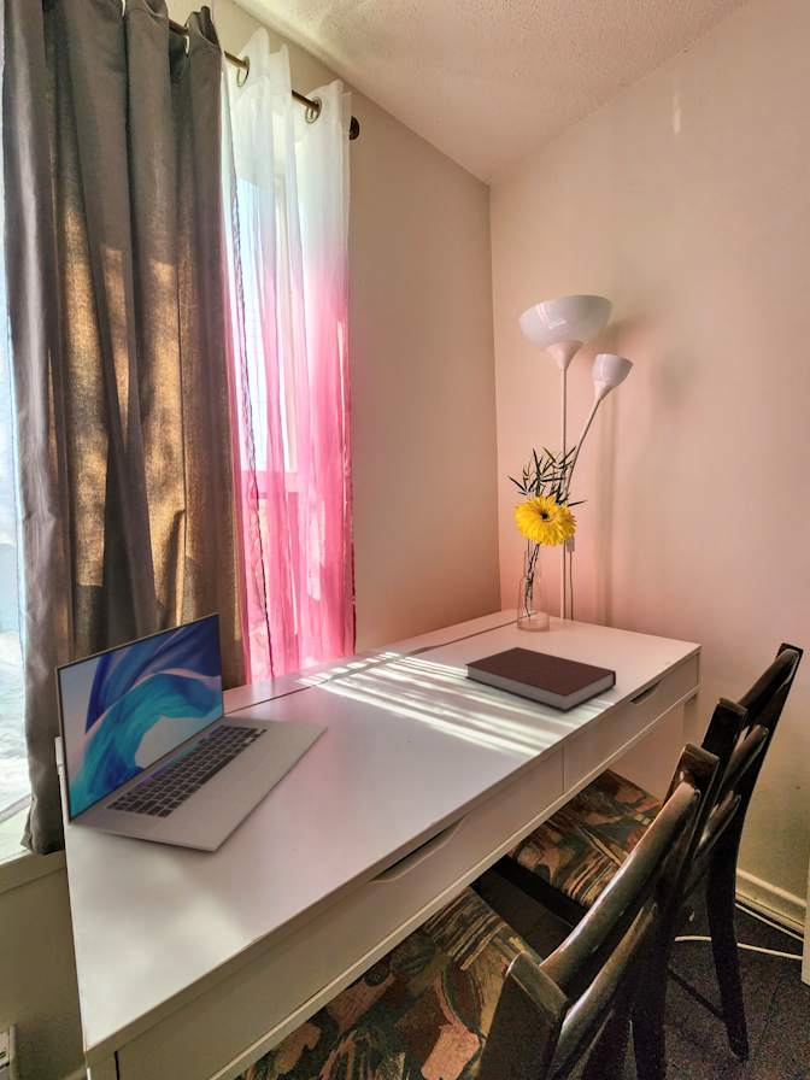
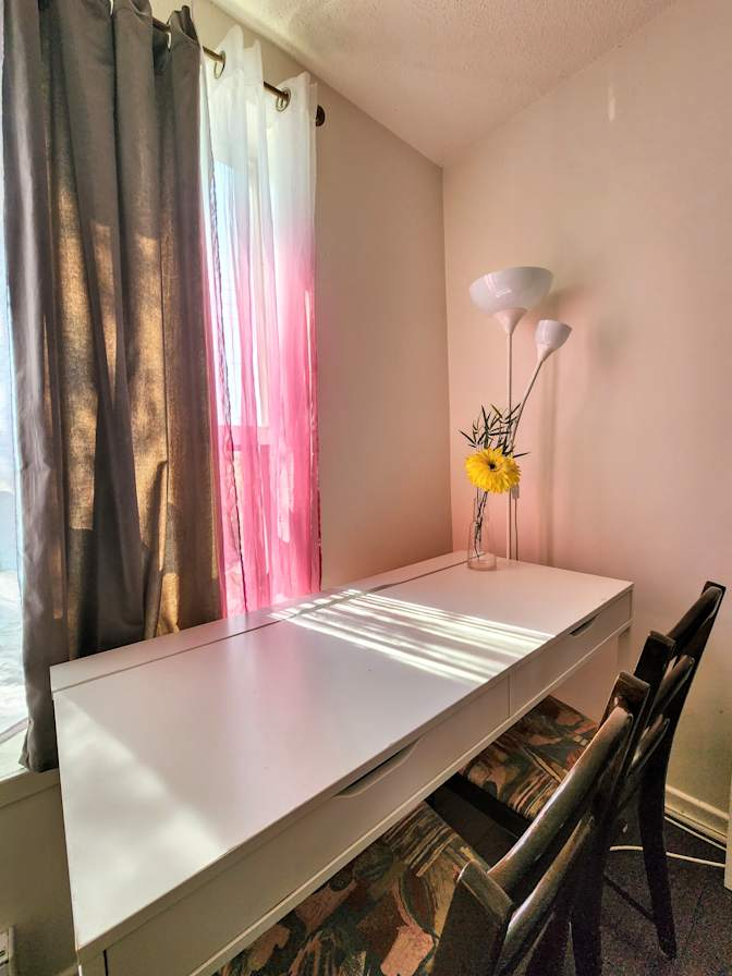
- notebook (538, 674)
- laptop (216, 703)
